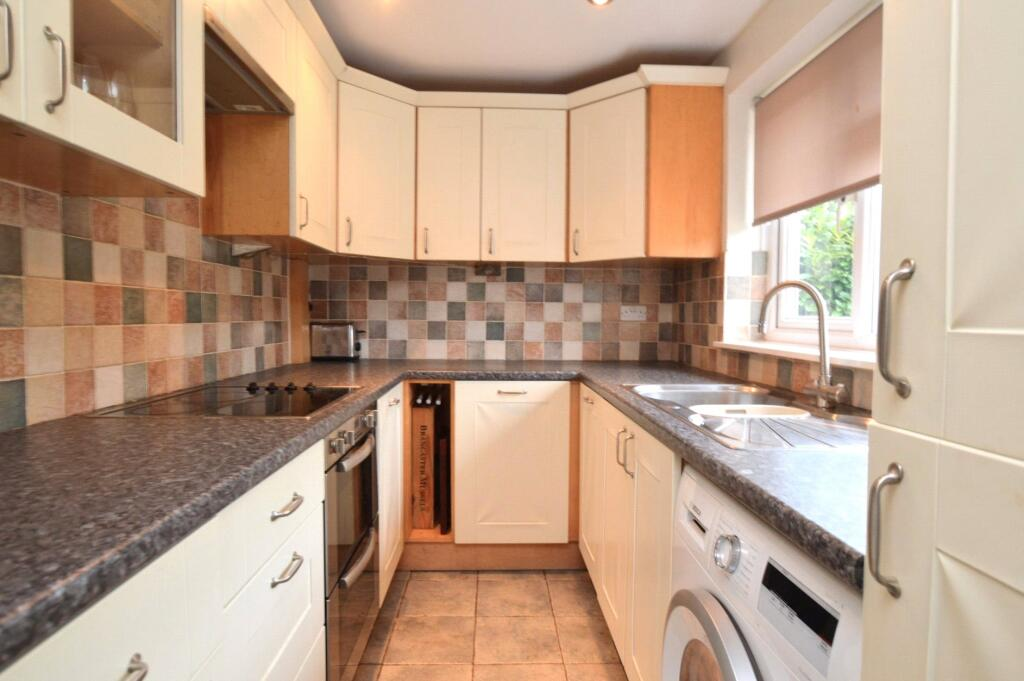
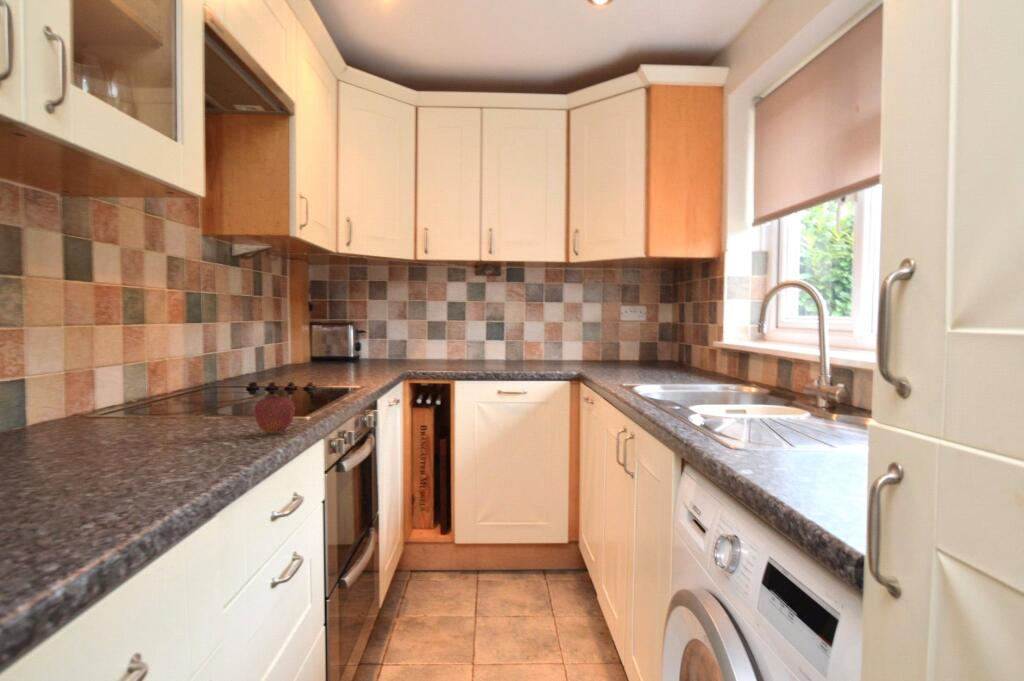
+ fruit (275, 413)
